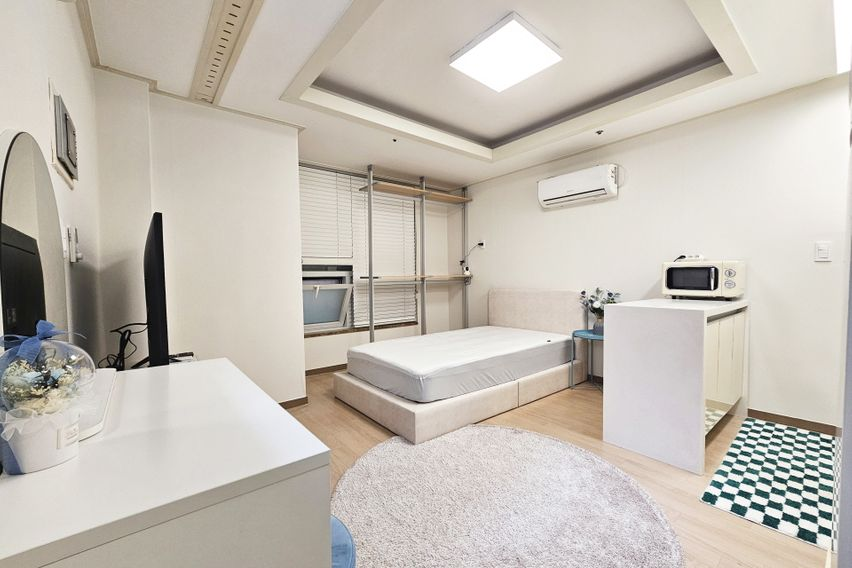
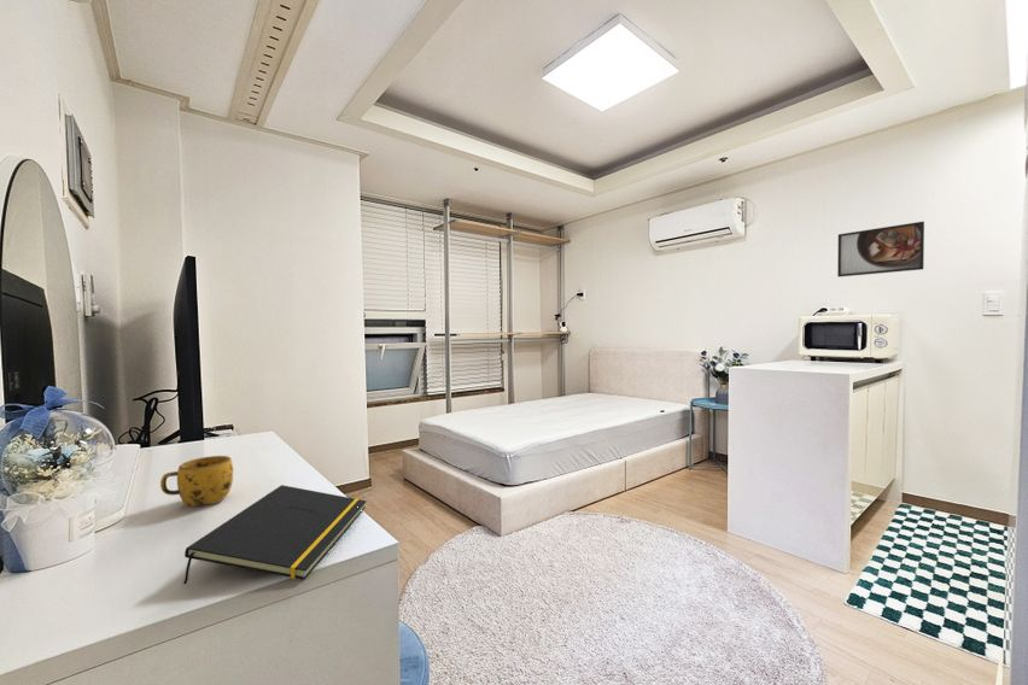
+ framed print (877, 251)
+ notepad (291, 523)
+ mug (197, 481)
